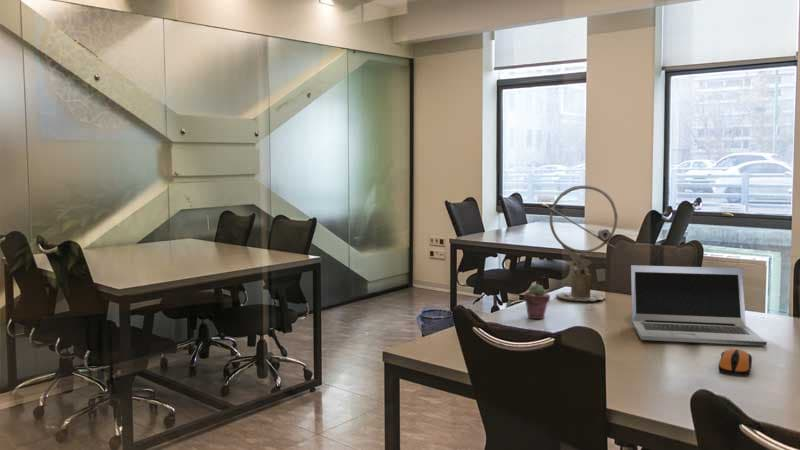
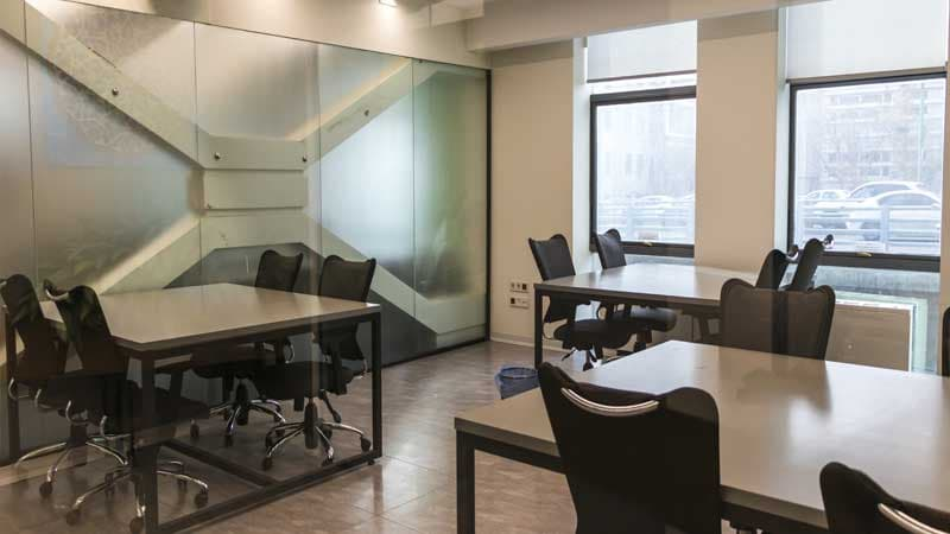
- laptop (693, 302)
- computer mouse (735, 360)
- sundial (578, 249)
- potted succulent (536, 300)
